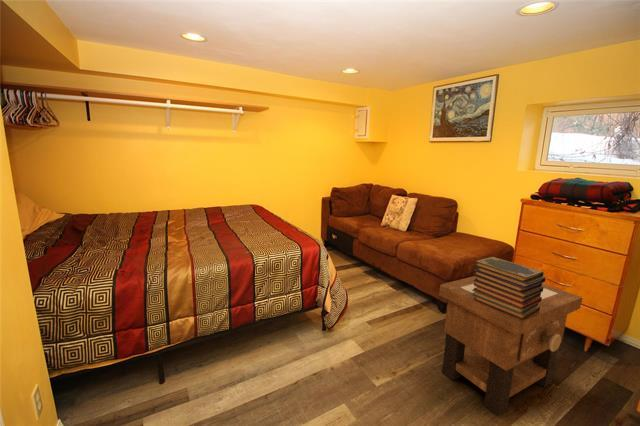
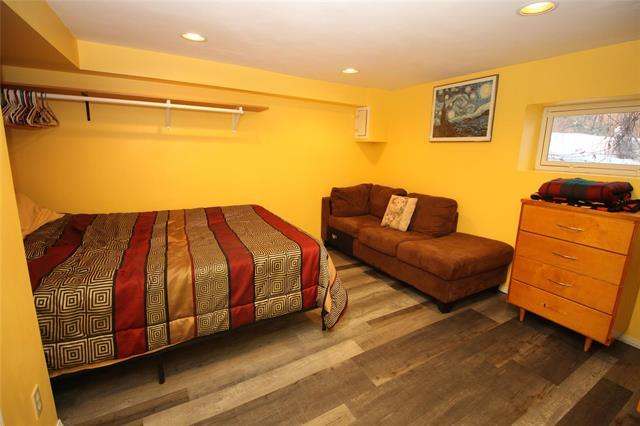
- book stack (505, 285)
- side table (505, 336)
